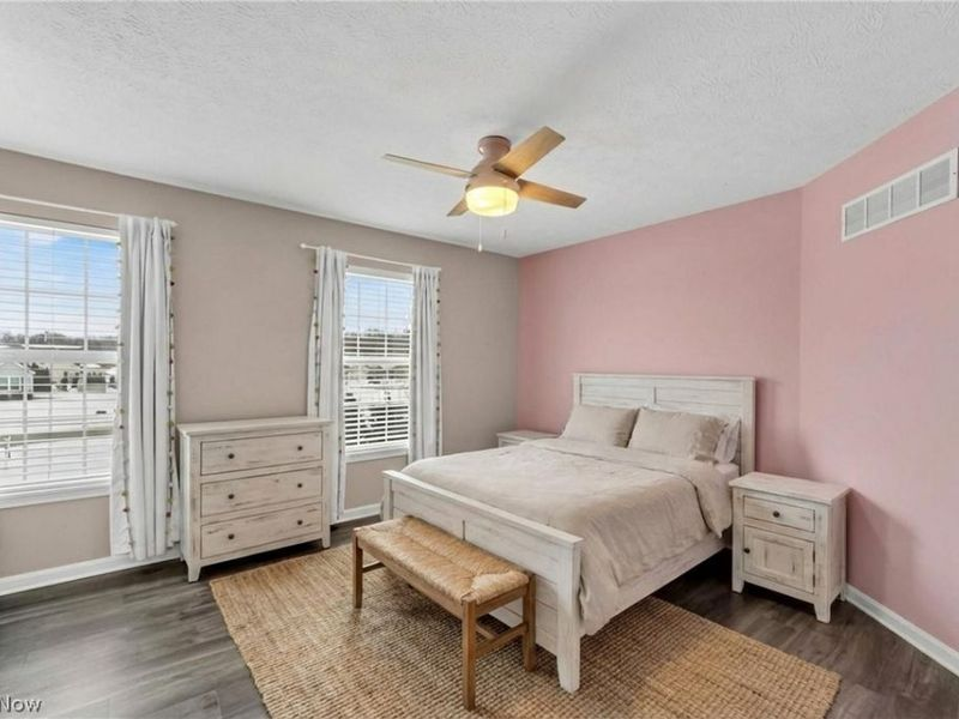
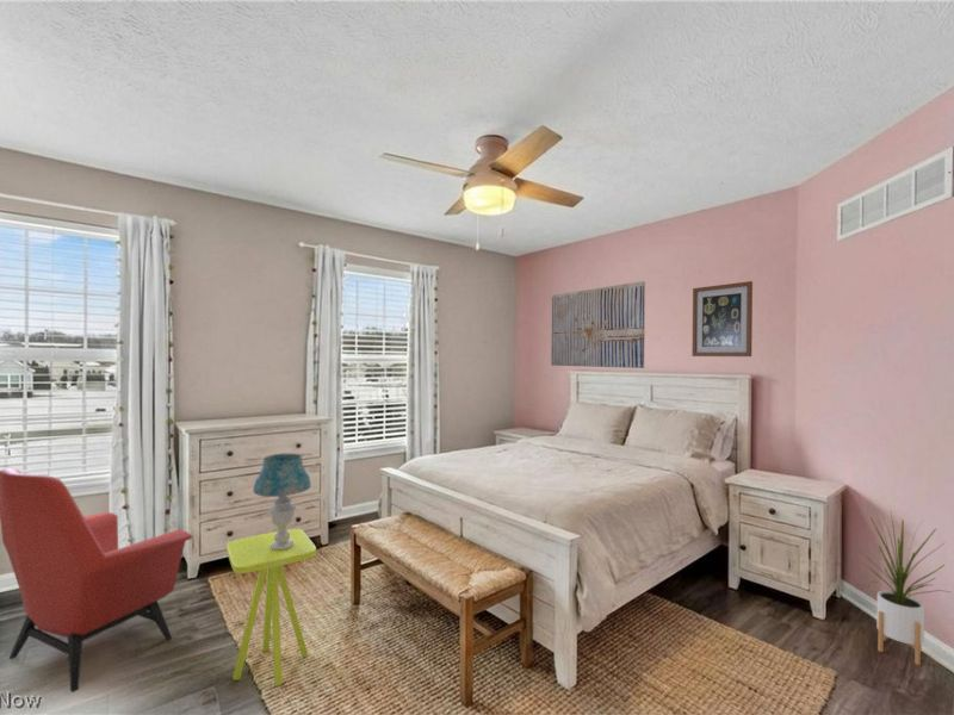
+ wall art (593, 328)
+ wall art (720, 321)
+ side table (271, 605)
+ table lamp (281, 500)
+ armchair (101, 551)
+ house plant (903, 583)
